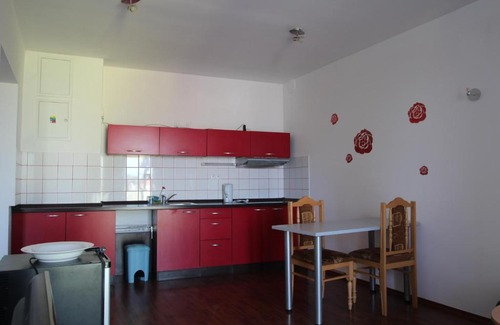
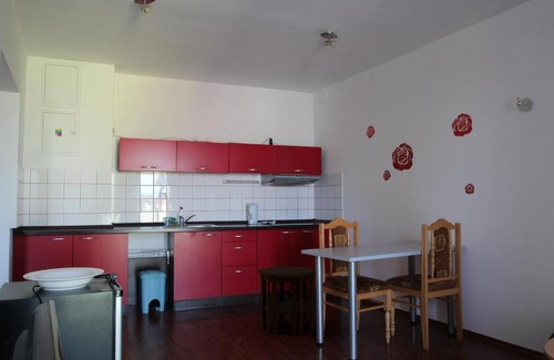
+ side table (287, 300)
